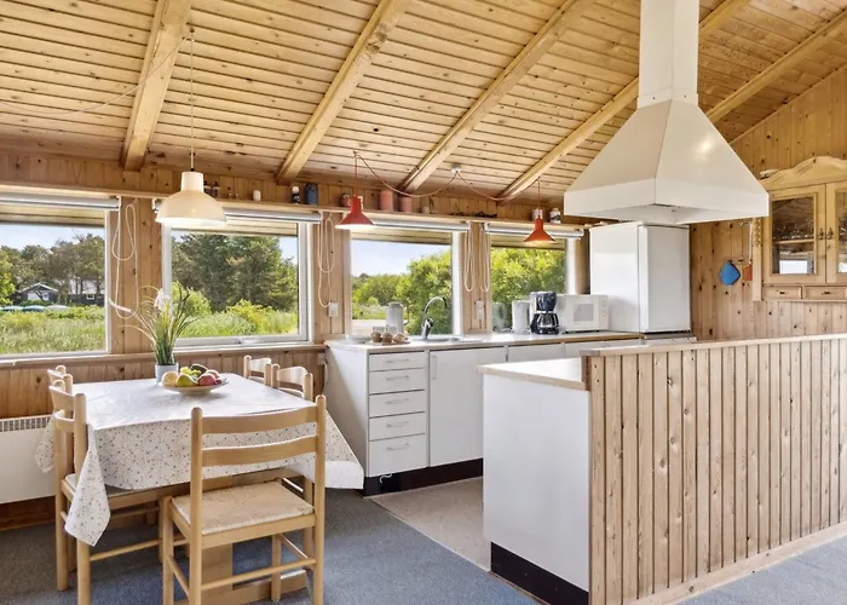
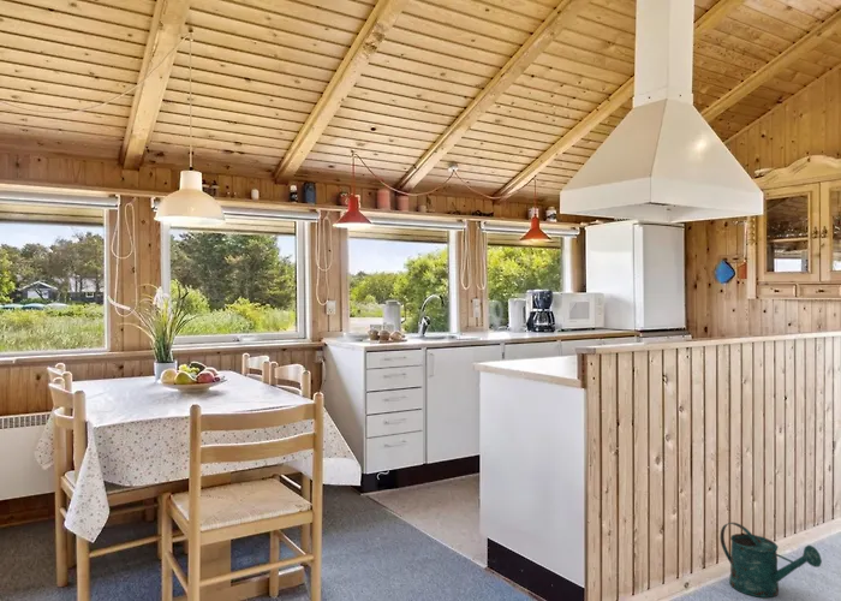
+ watering can (768, 563)
